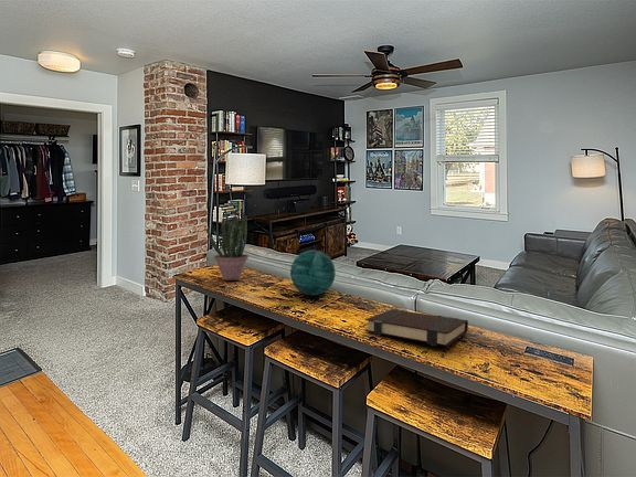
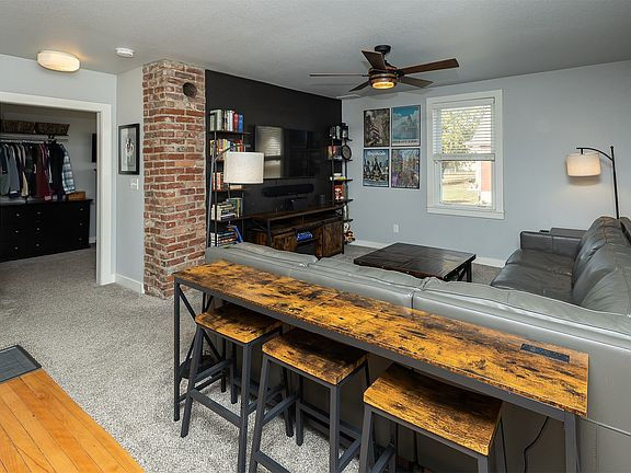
- decorative orb (312, 272)
- potted plant (230, 244)
- book (416, 325)
